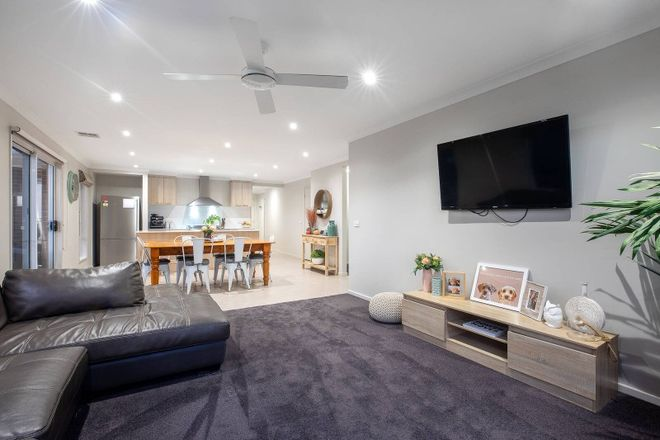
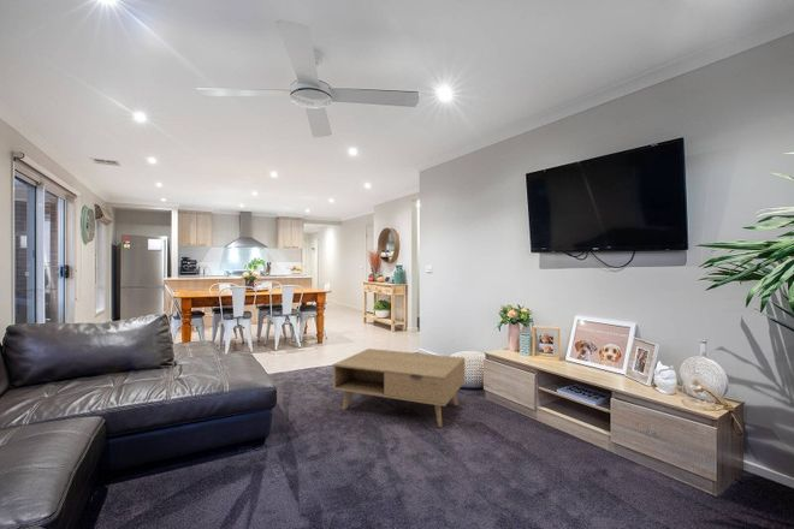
+ coffee table (401, 384)
